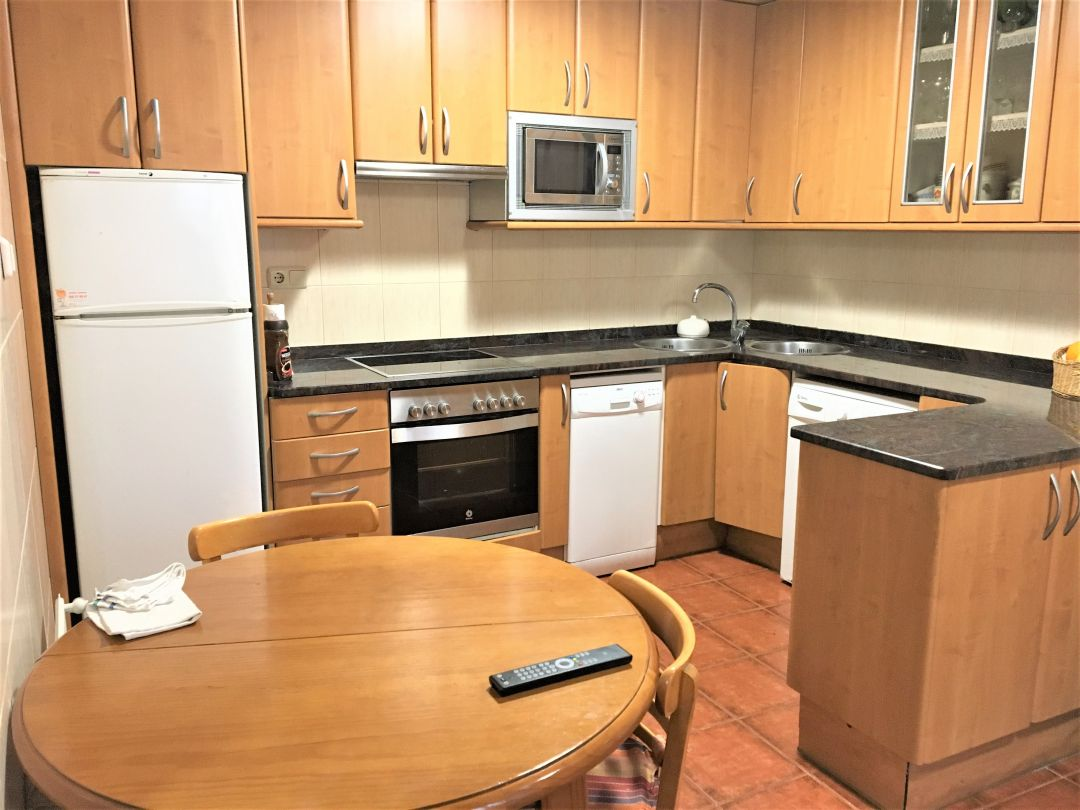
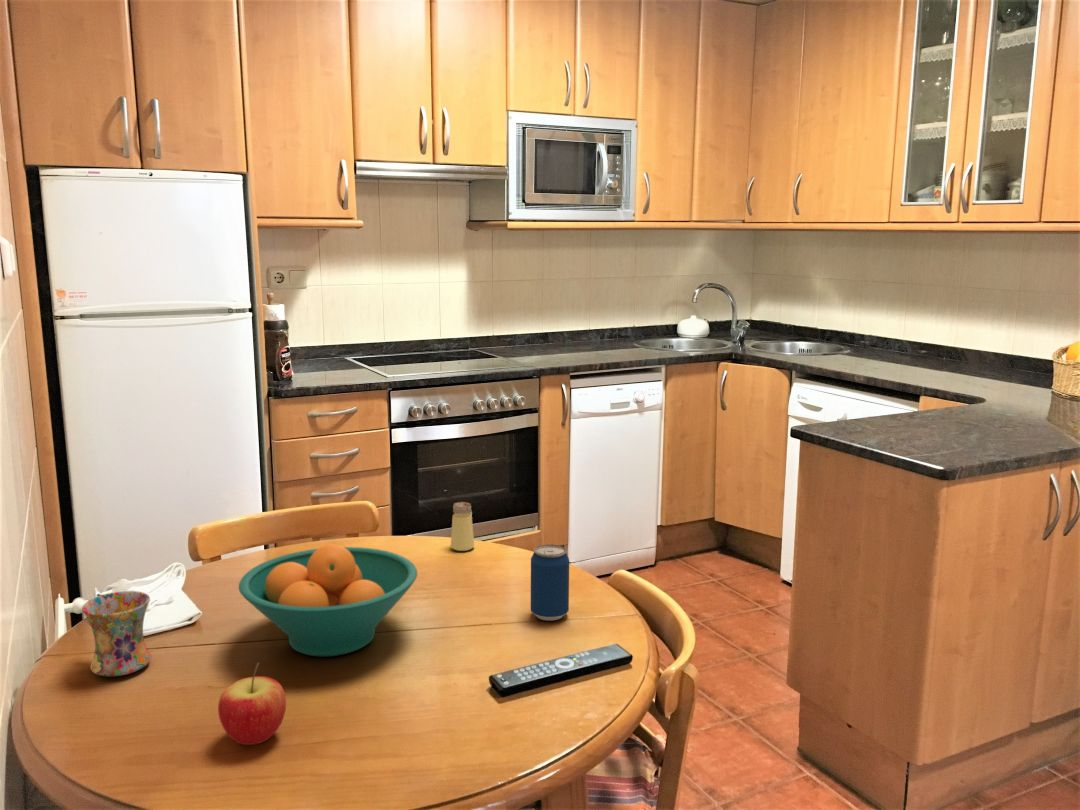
+ beverage can (549, 582)
+ apple (252, 703)
+ saltshaker (462, 525)
+ fruit bowl (330, 593)
+ mug (113, 633)
